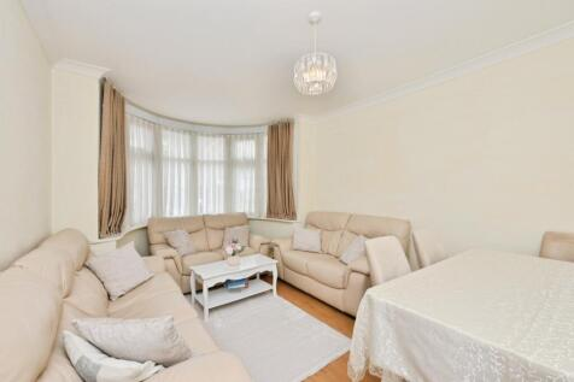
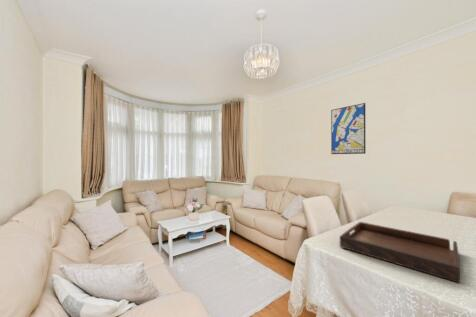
+ serving tray (396, 244)
+ wall art (347, 130)
